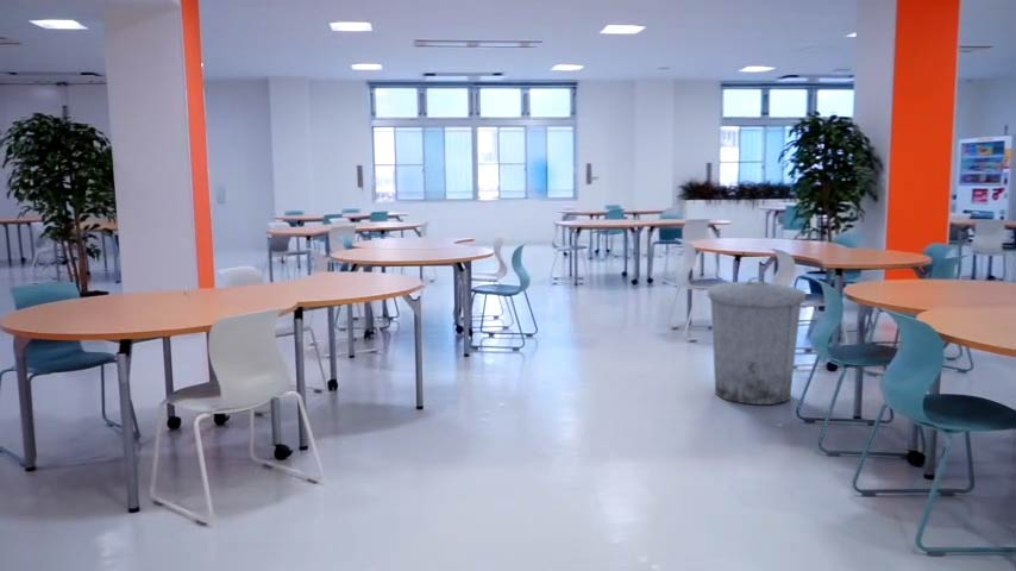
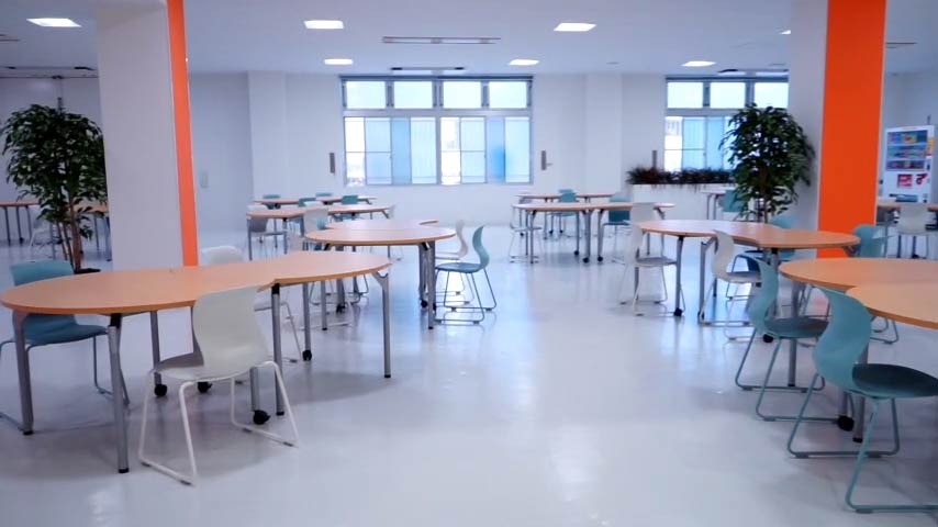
- trash can (753, 337)
